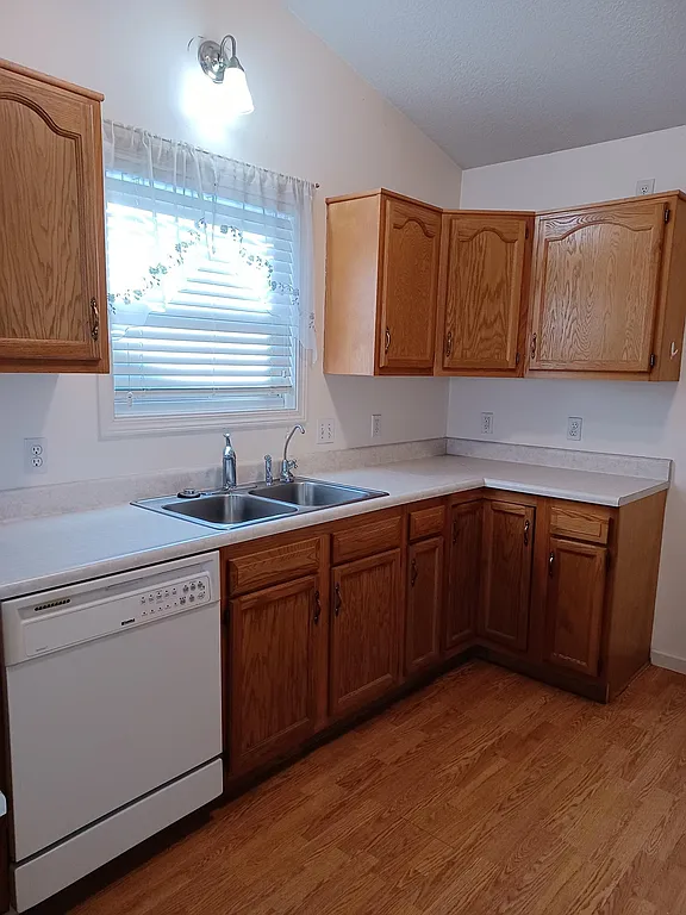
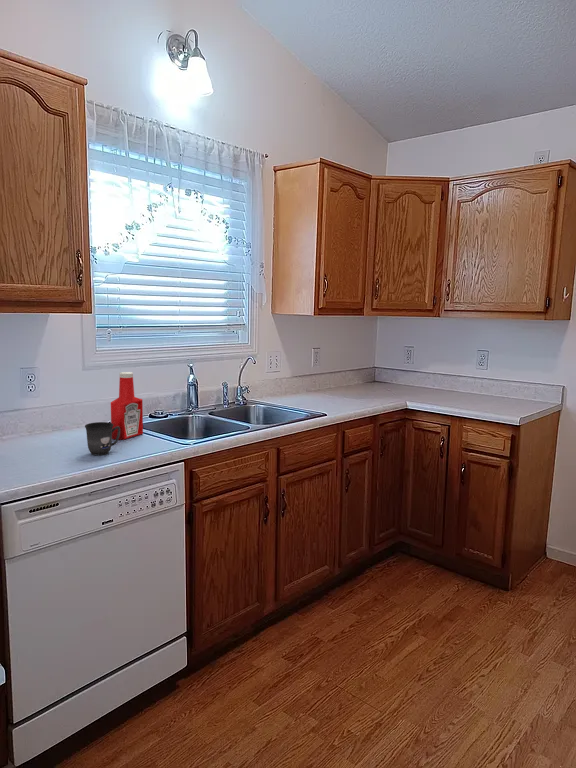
+ mug (104, 438)
+ soap bottle (126, 404)
